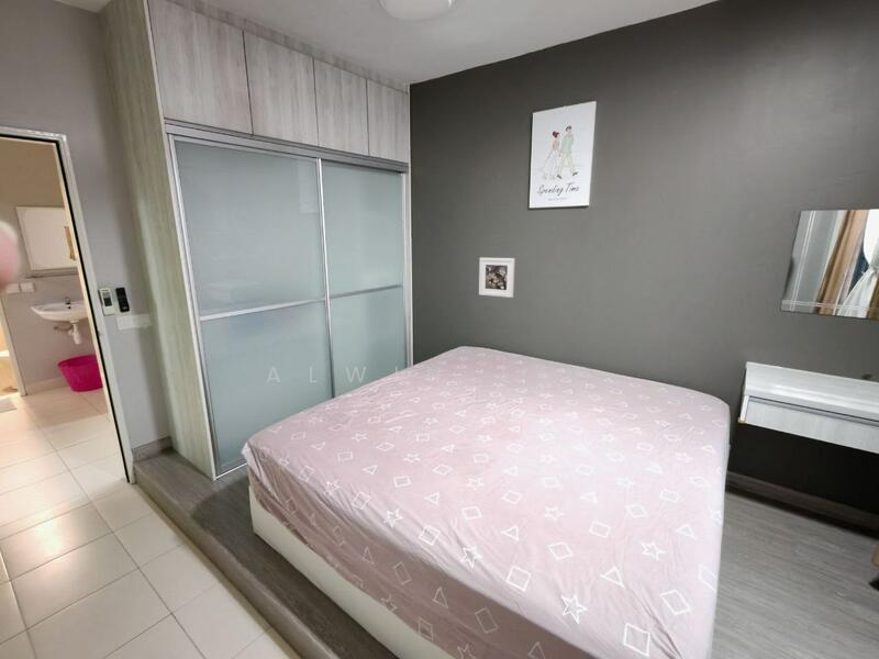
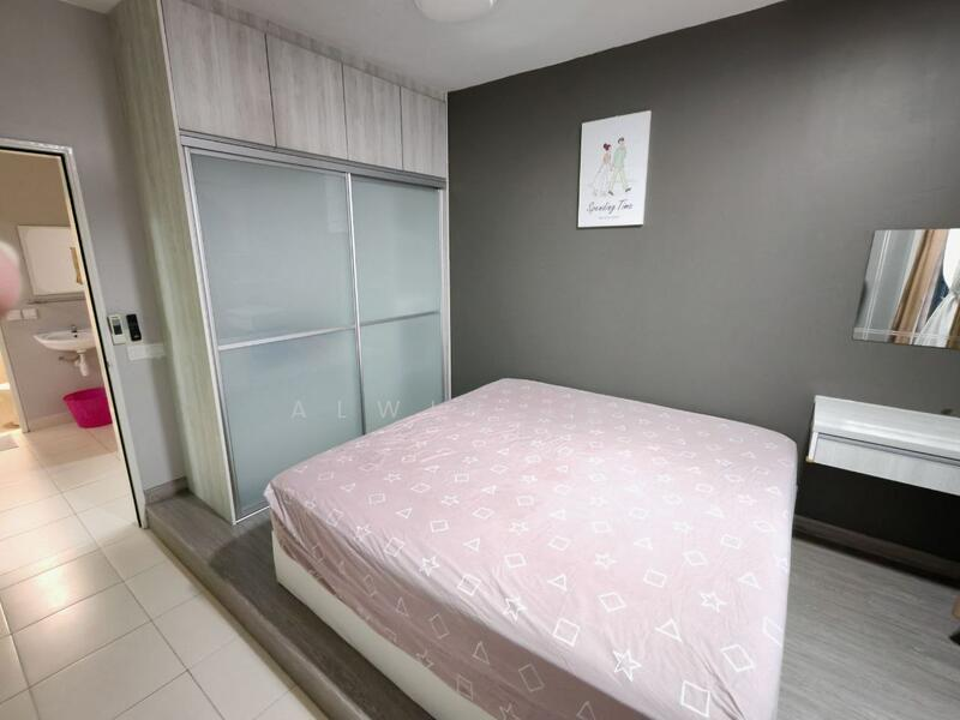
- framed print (496, 277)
